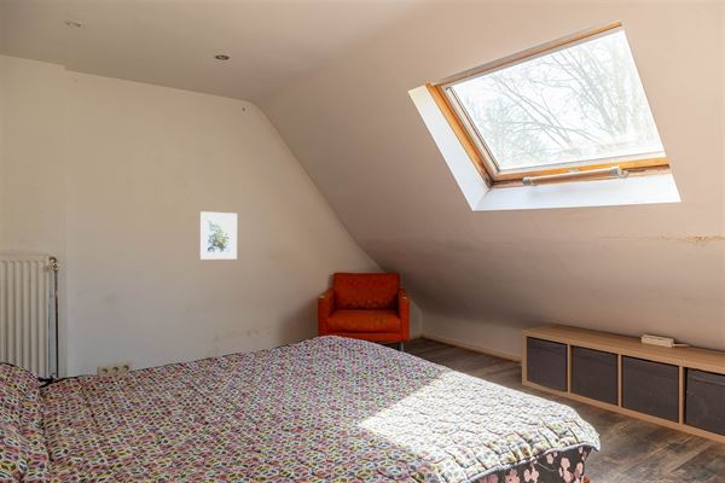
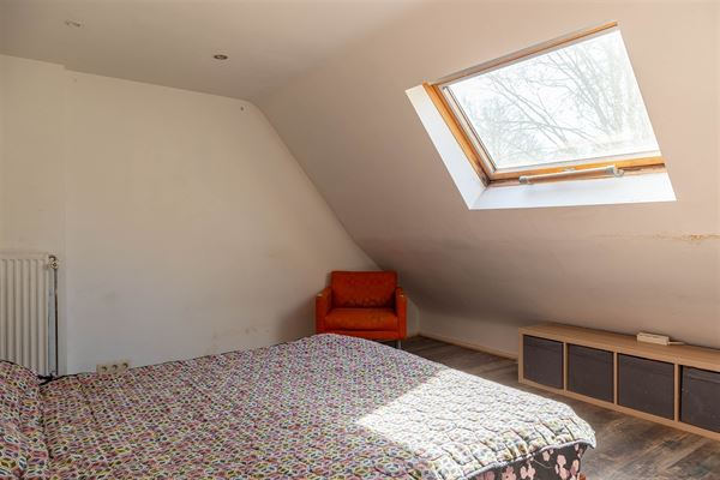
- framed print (219, 235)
